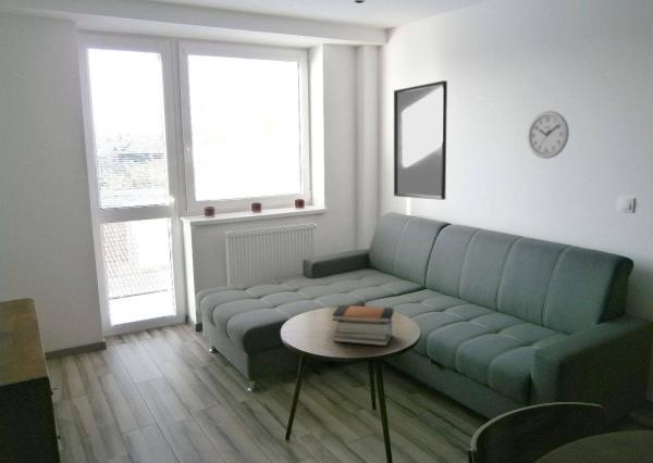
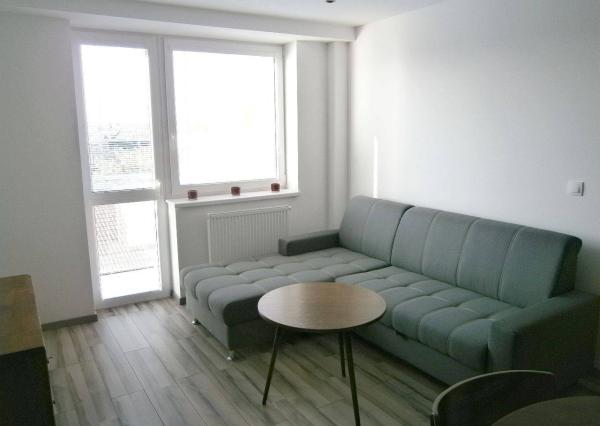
- home mirror (418, 142)
- wall clock (546, 135)
- book stack (364, 325)
